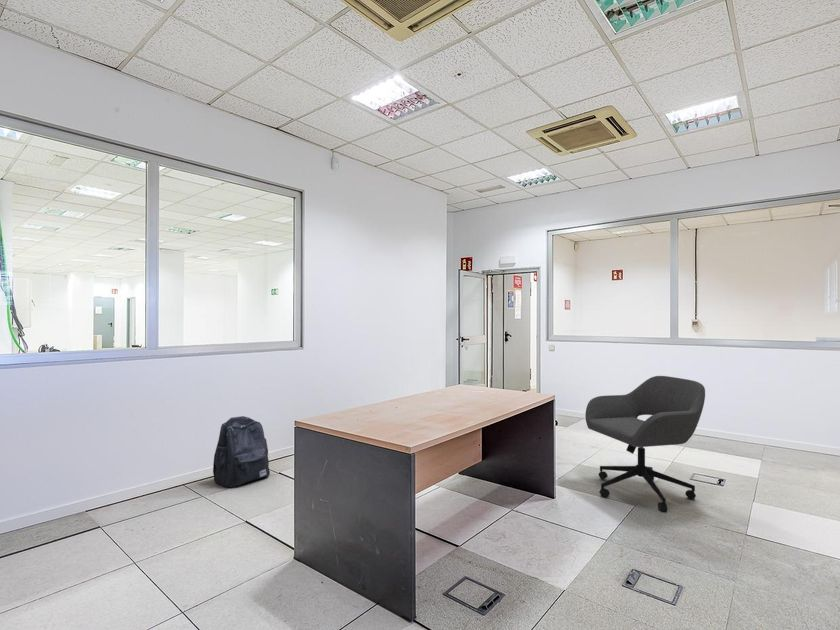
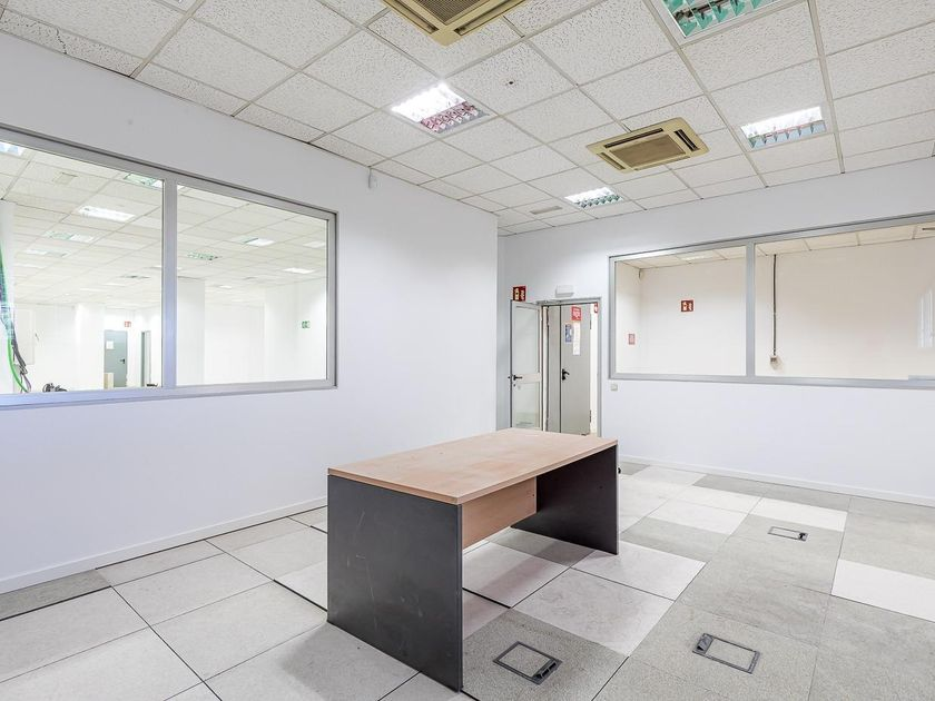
- office chair (643, 435)
- backpack (241, 448)
